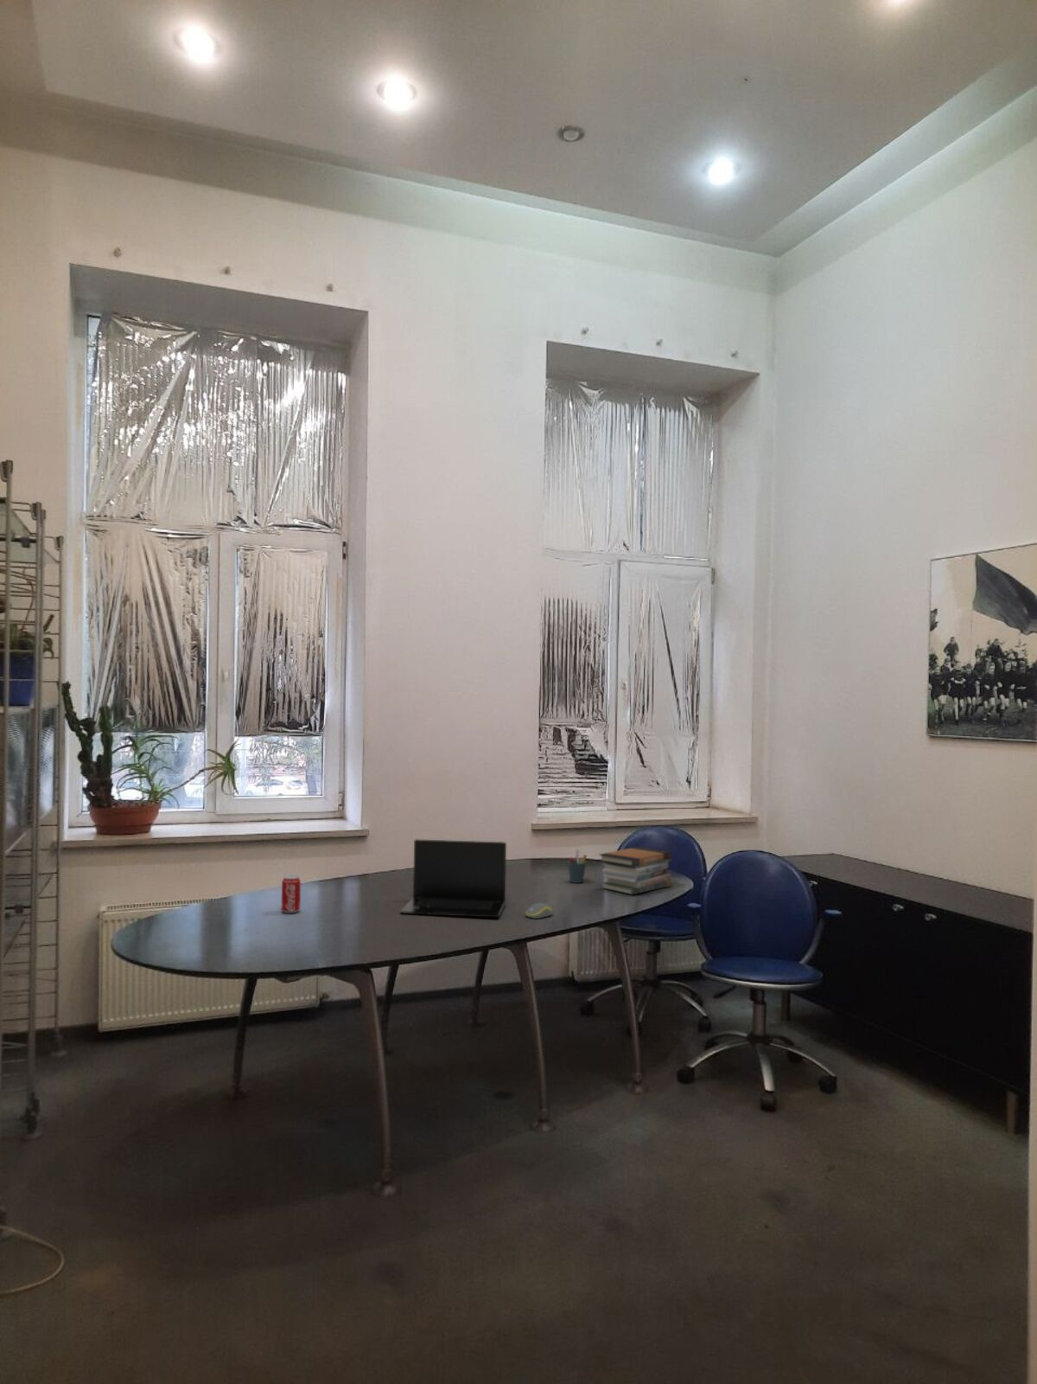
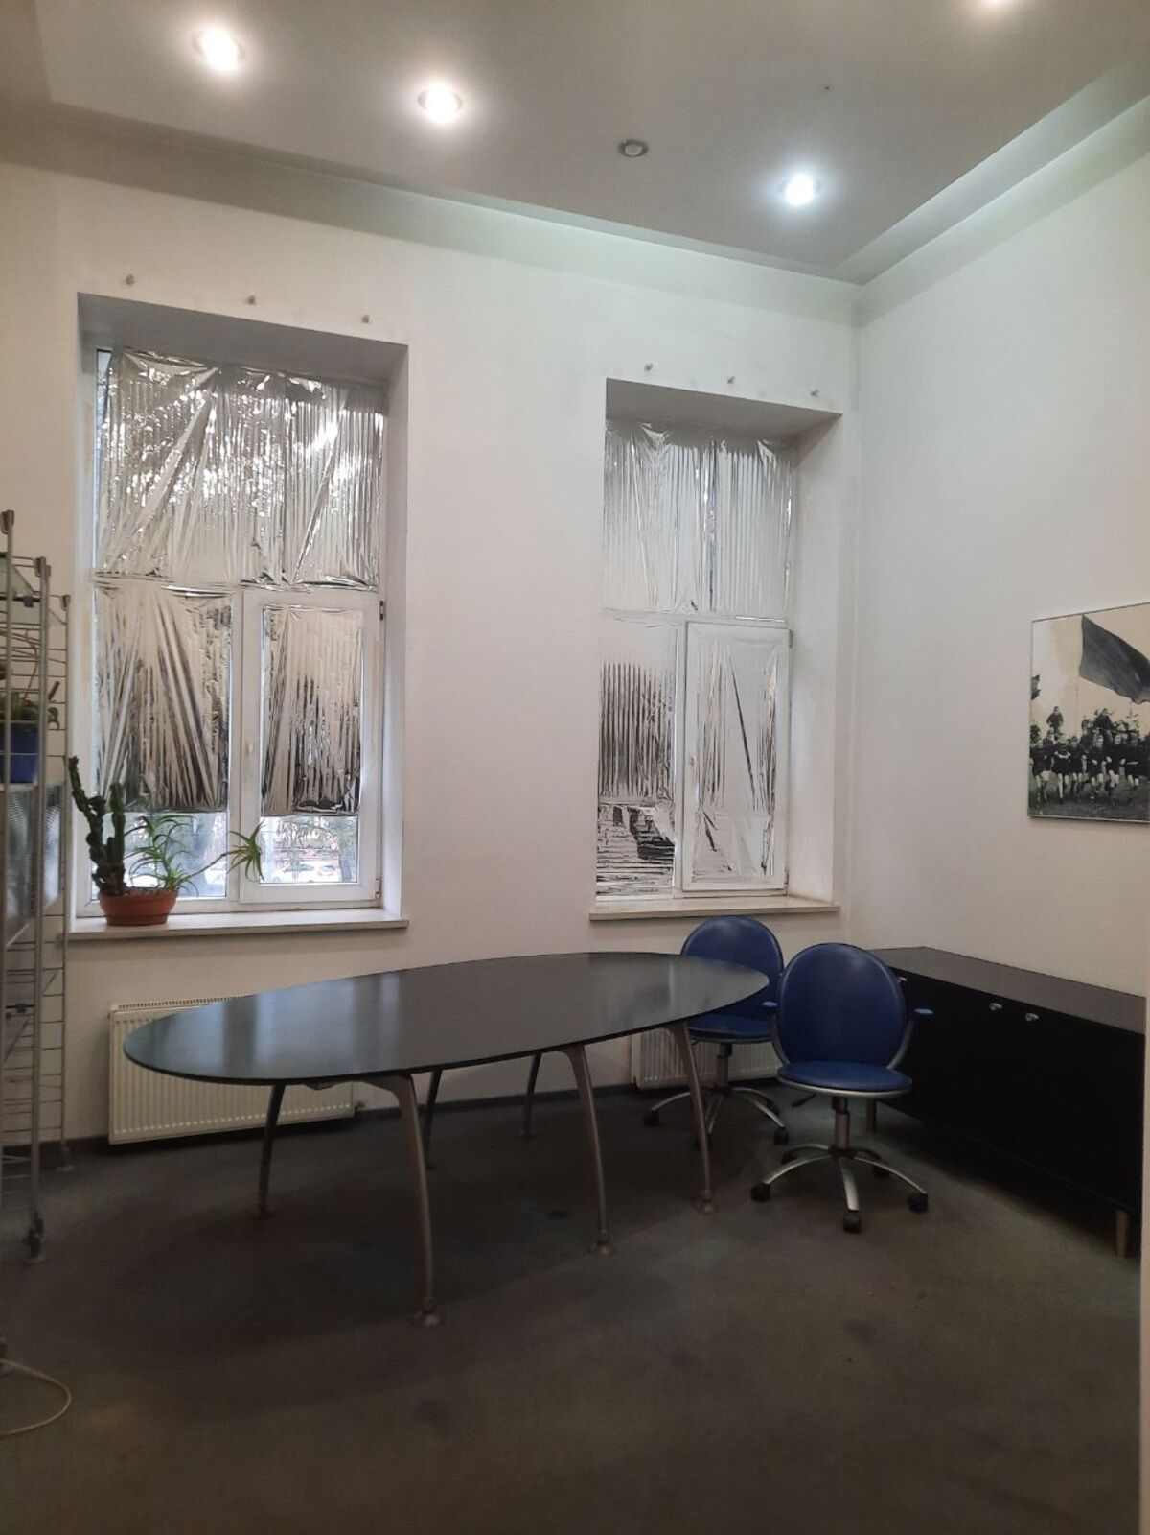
- book stack (635, 871)
- beverage can (291, 894)
- pen holder (576, 866)
- laptop (454, 877)
- computer mouse (538, 909)
